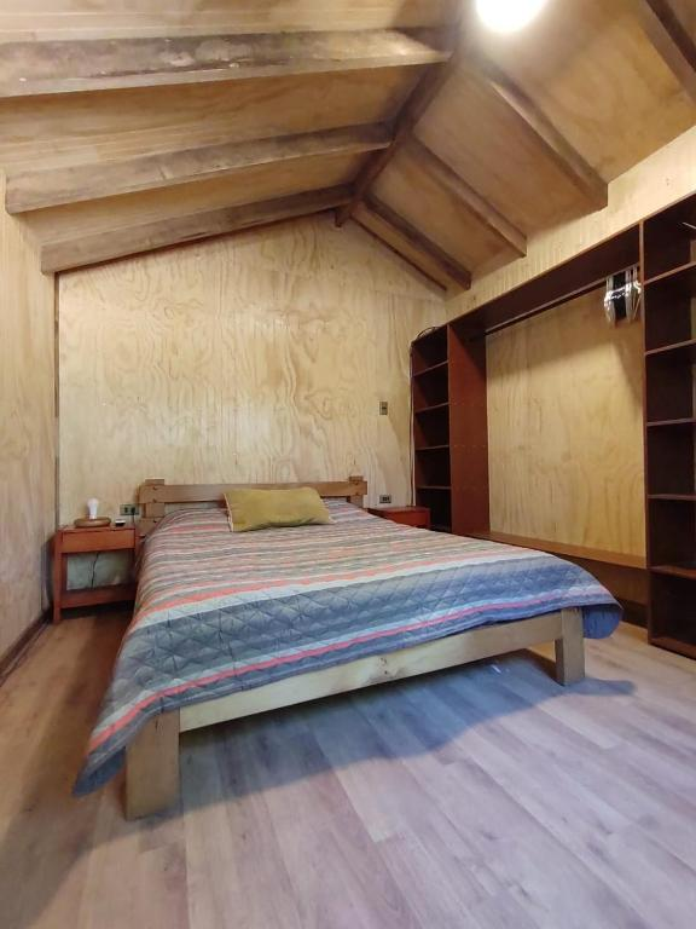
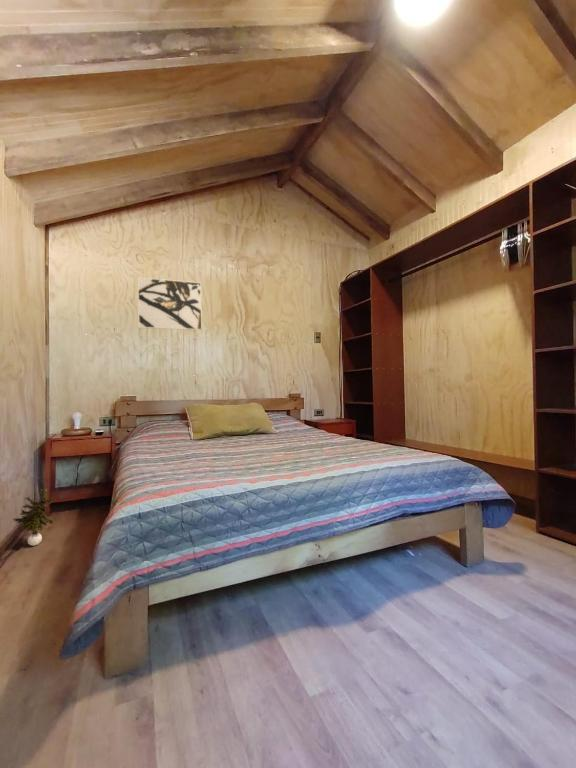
+ potted plant (40, 515)
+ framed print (170, 304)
